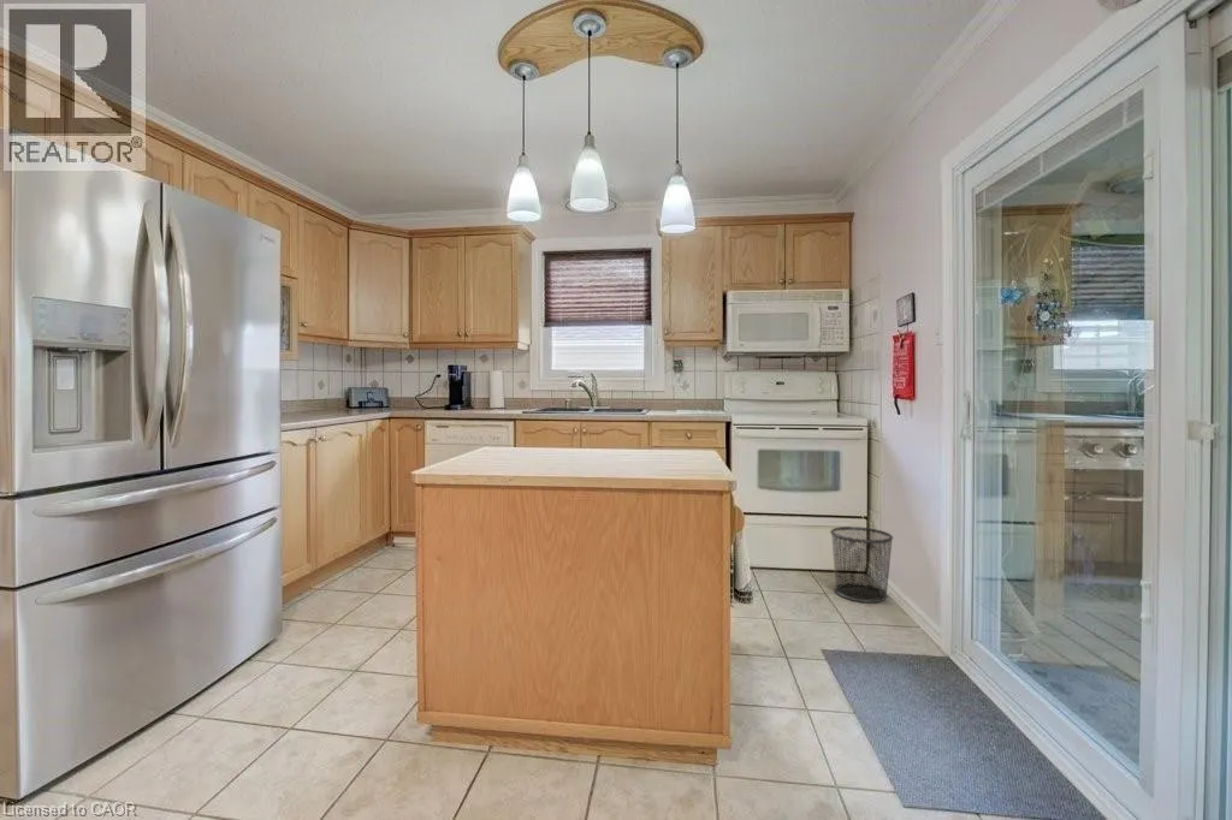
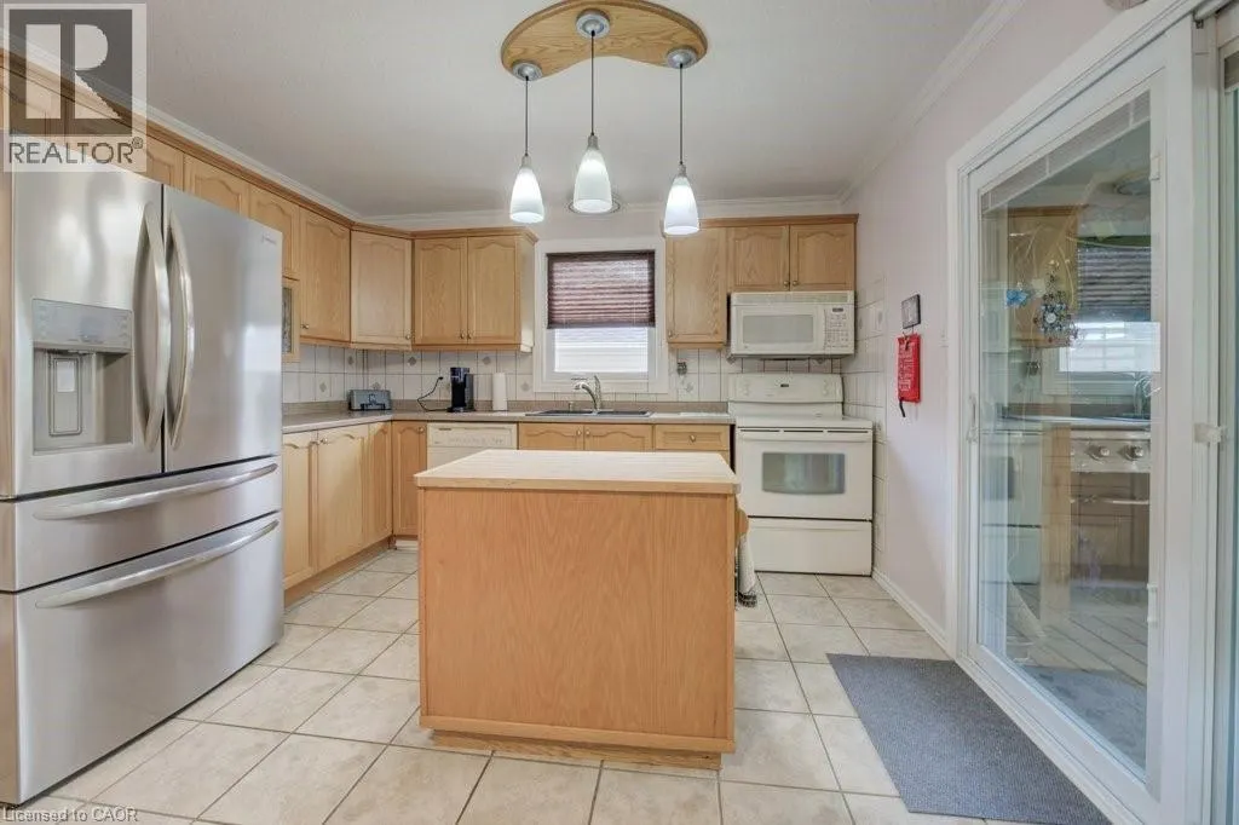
- waste bin (860, 563)
